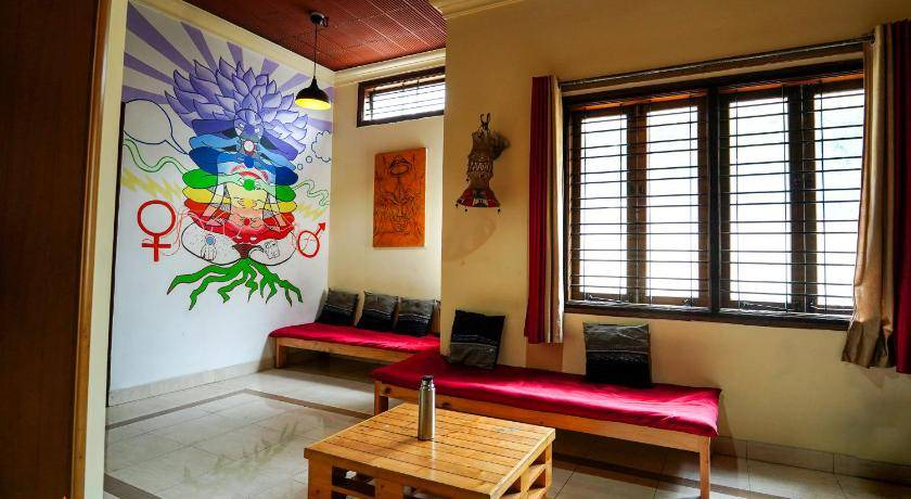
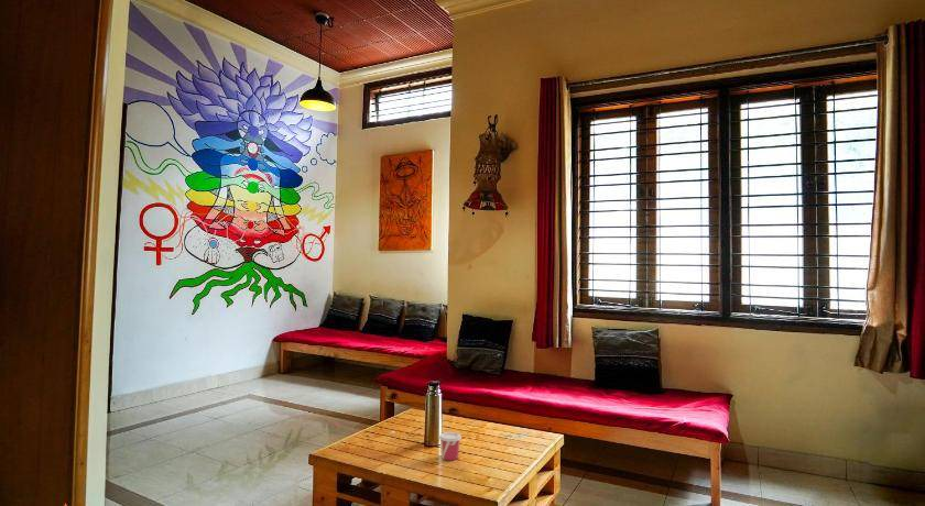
+ cup (449, 446)
